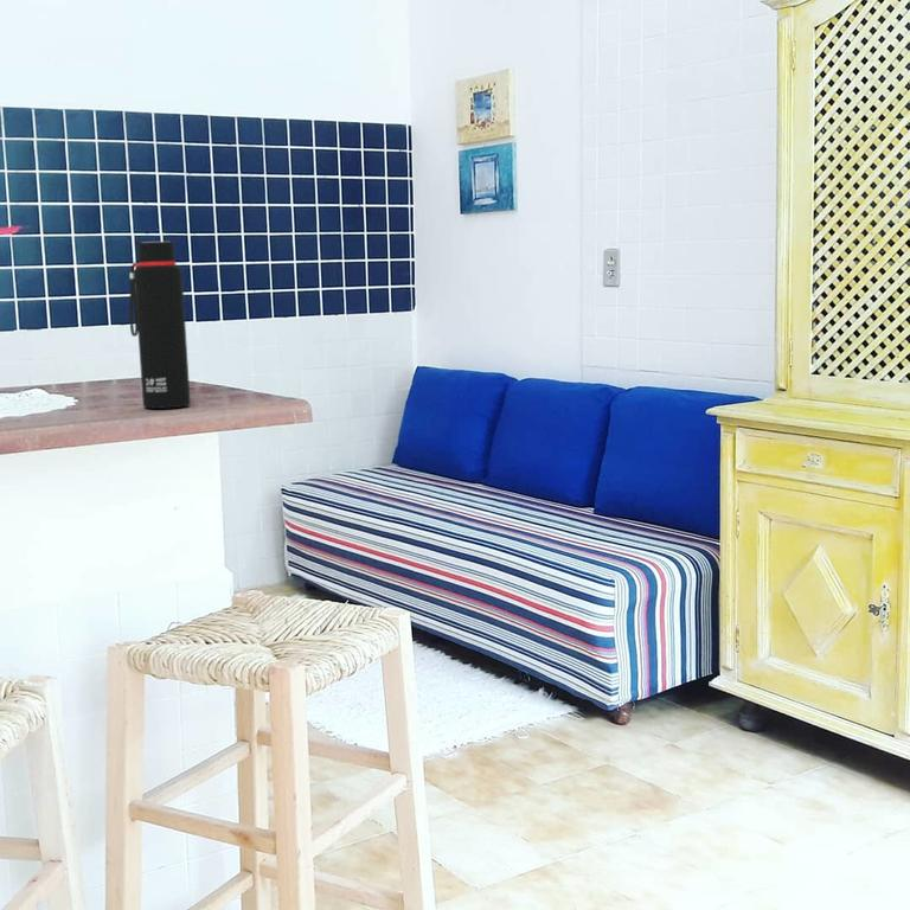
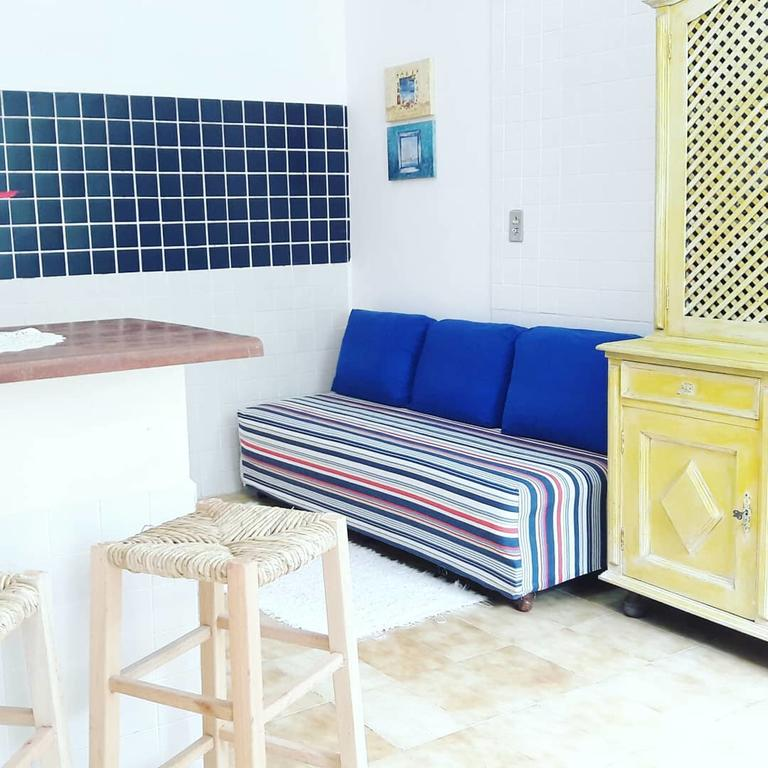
- water bottle (156, 325)
